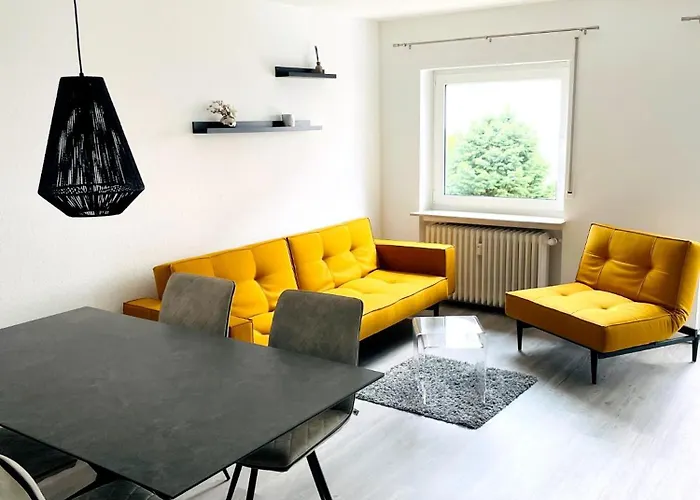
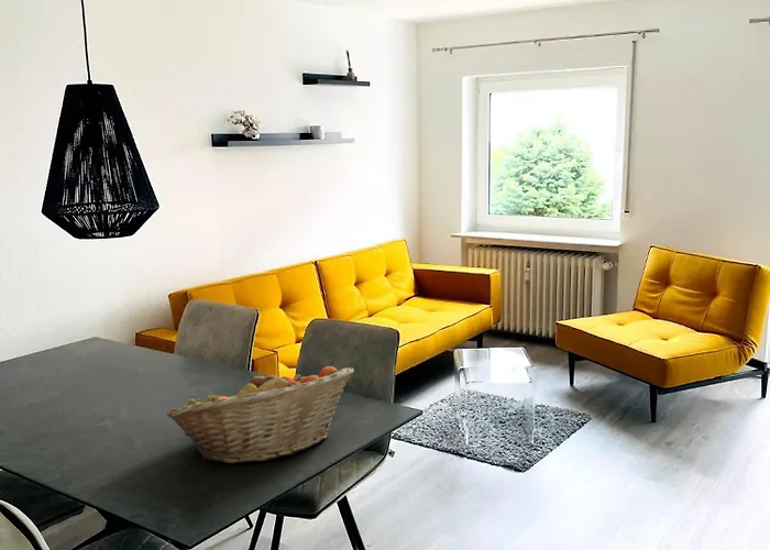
+ fruit basket (264, 405)
